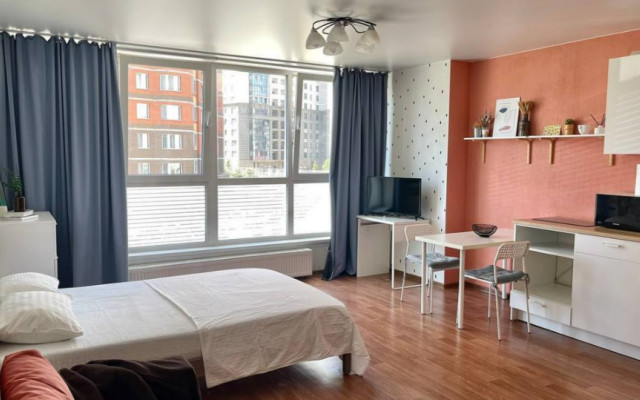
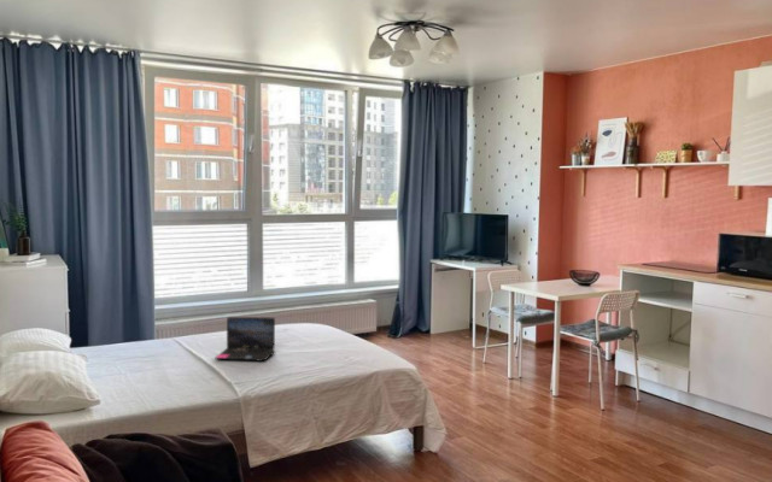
+ laptop (245, 337)
